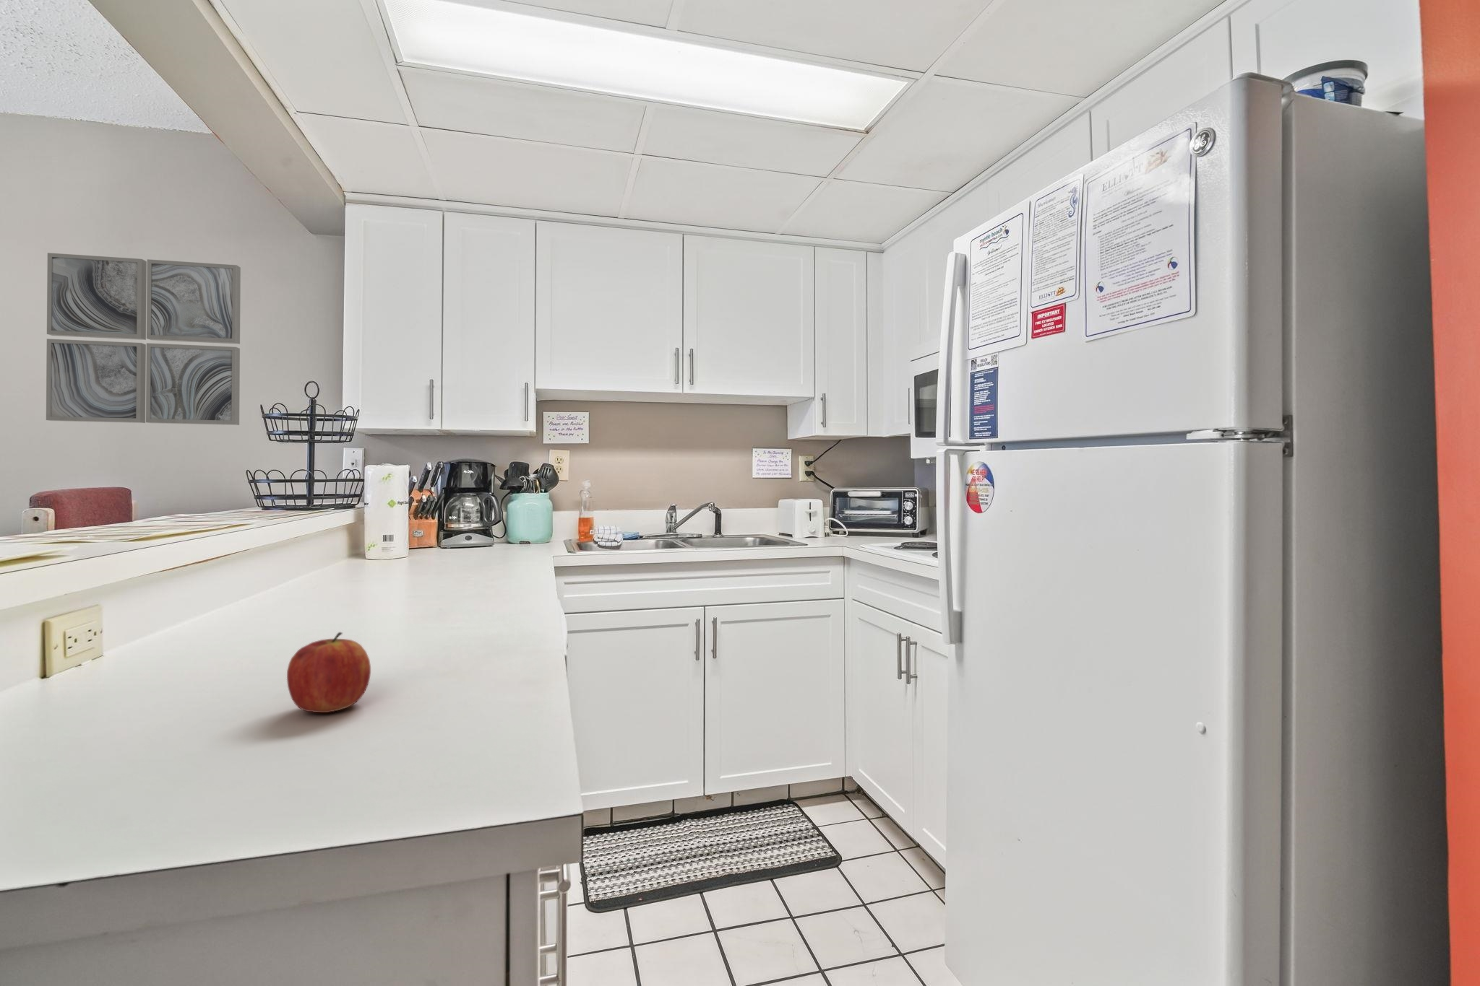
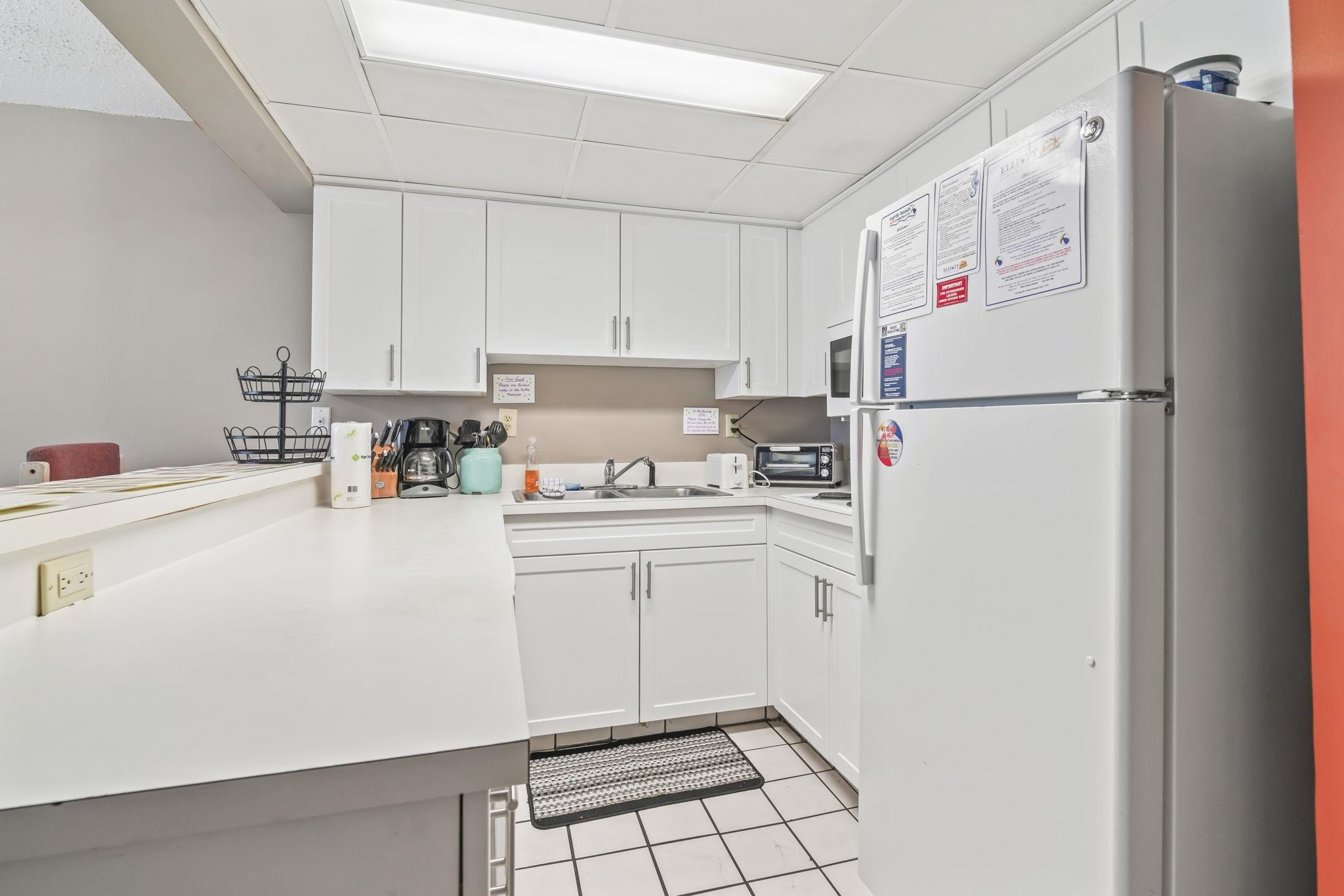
- fruit (329, 670)
- wall art (146, 343)
